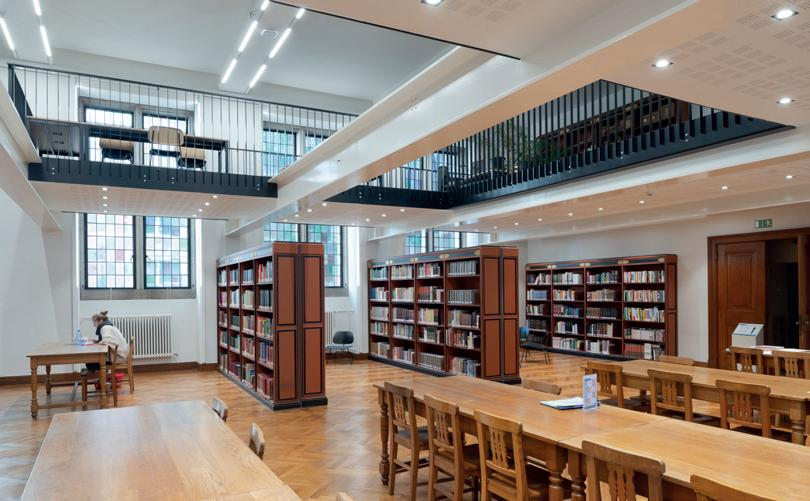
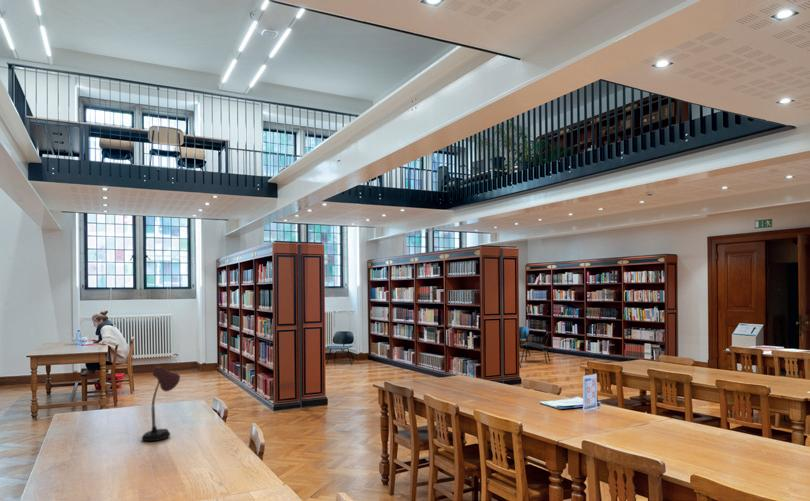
+ desk lamp (154, 401)
